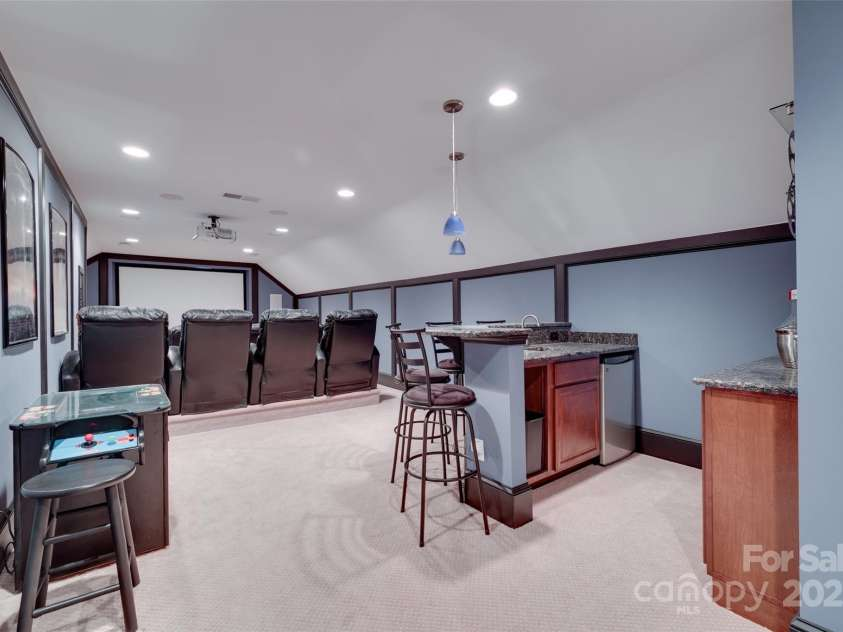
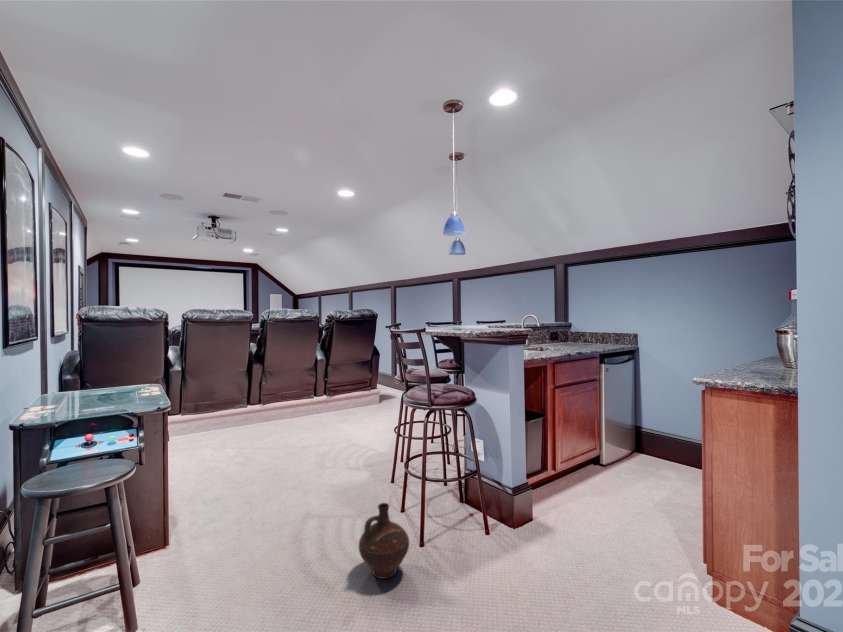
+ ceramic jug (384, 538)
